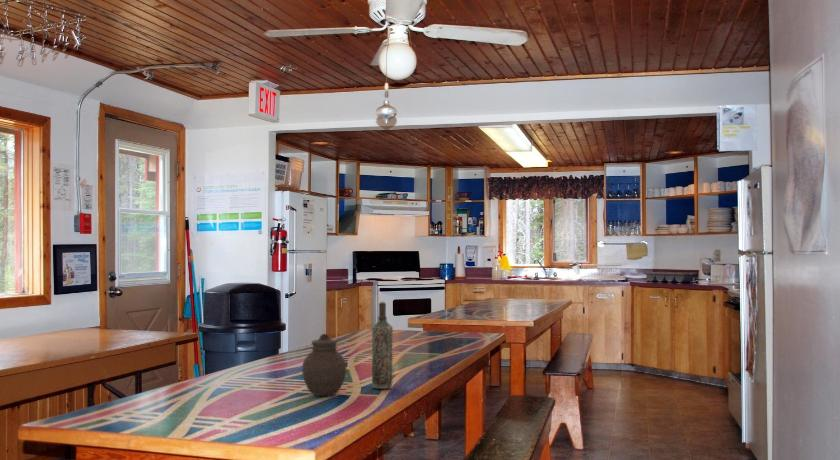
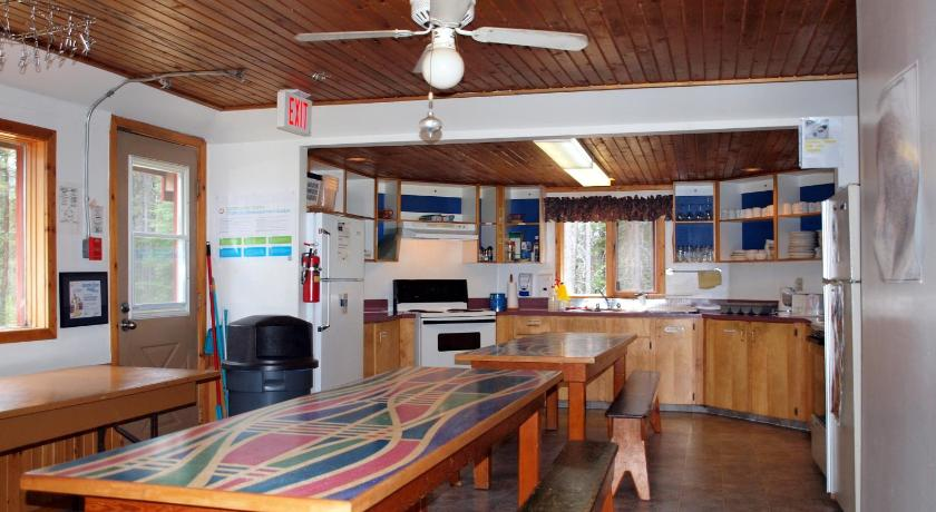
- jar (324, 363)
- bottle (382, 344)
